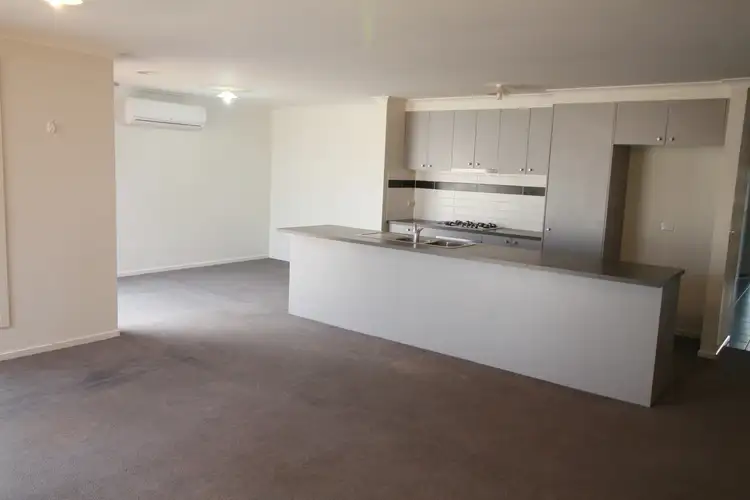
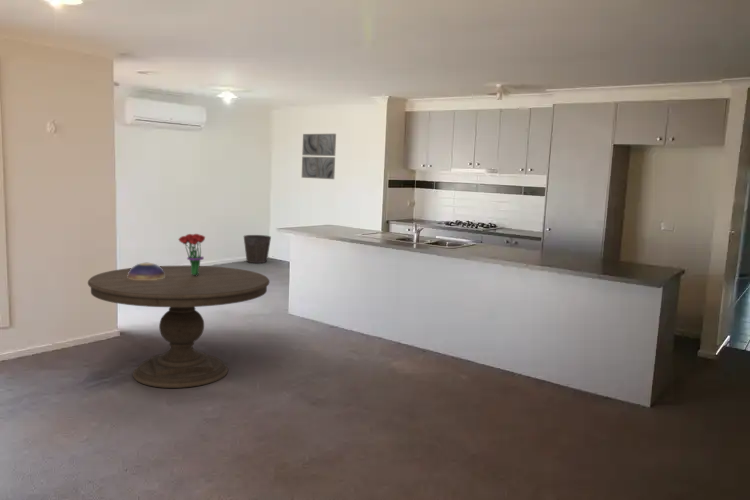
+ decorative bowl (146, 269)
+ wall art (318, 155)
+ bouquet (193, 254)
+ waste bin (257, 249)
+ dining table (182, 325)
